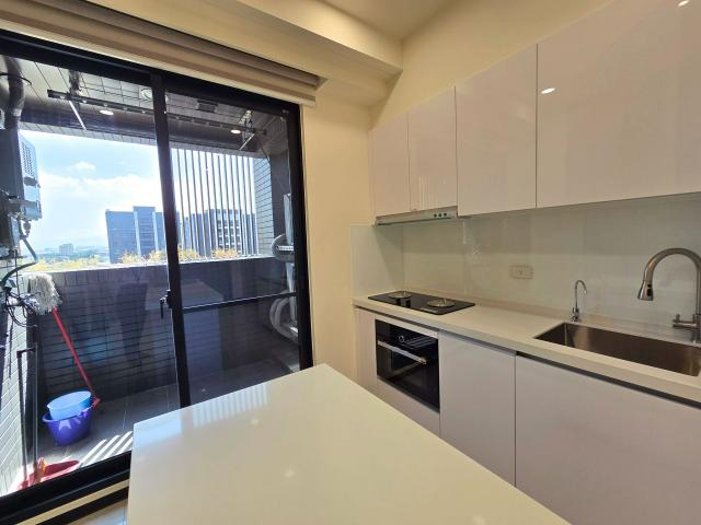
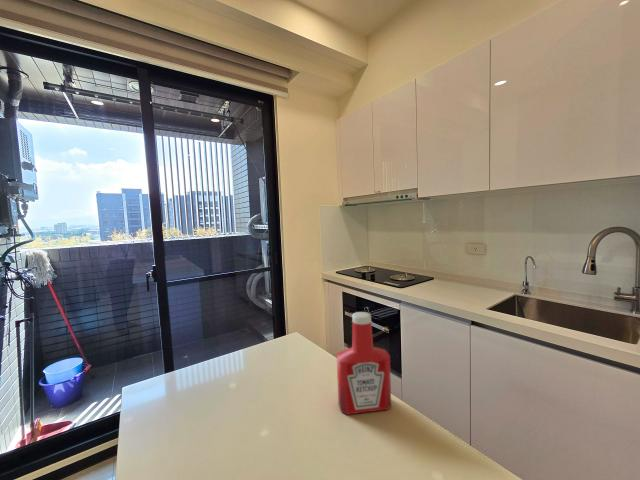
+ soap bottle (363, 360)
